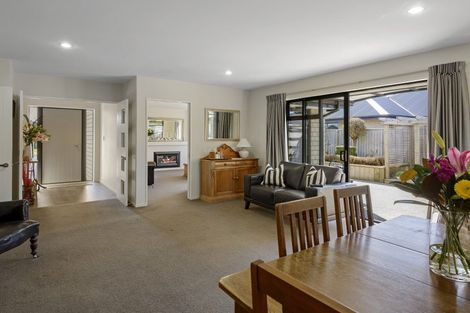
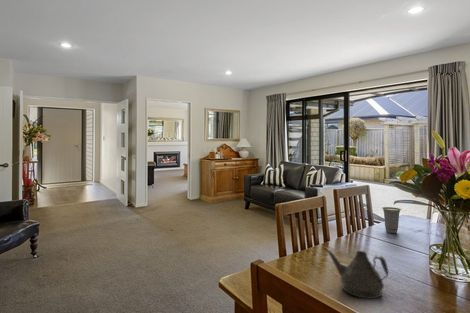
+ teapot (353, 268)
+ cup (391, 220)
